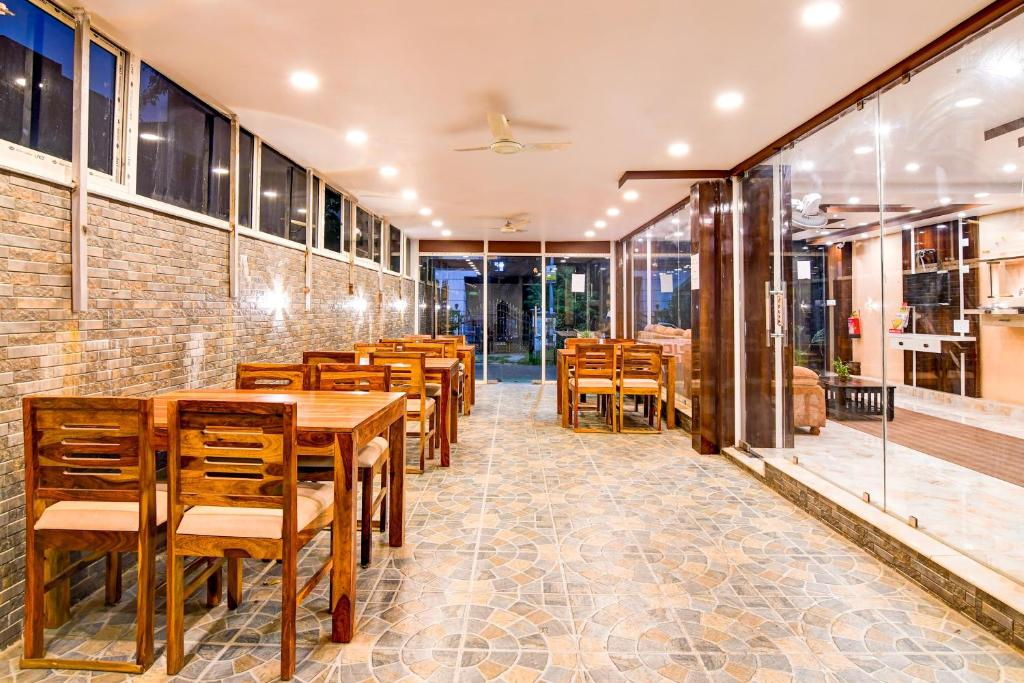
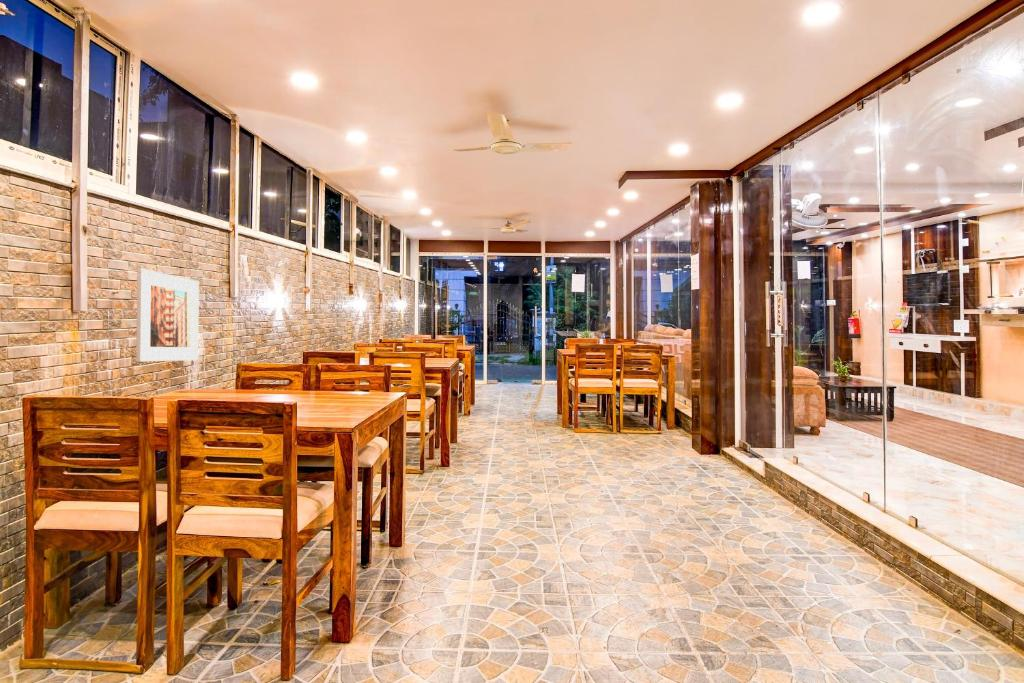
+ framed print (170, 318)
